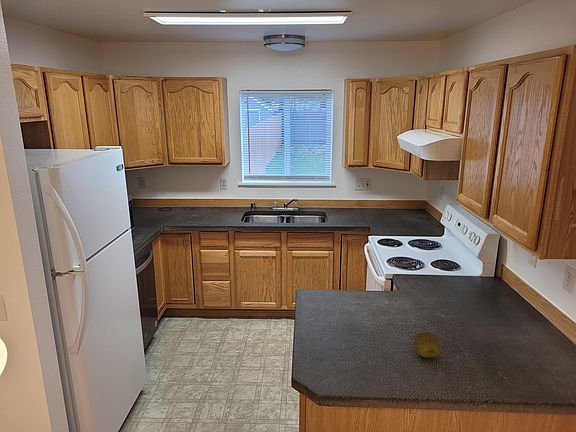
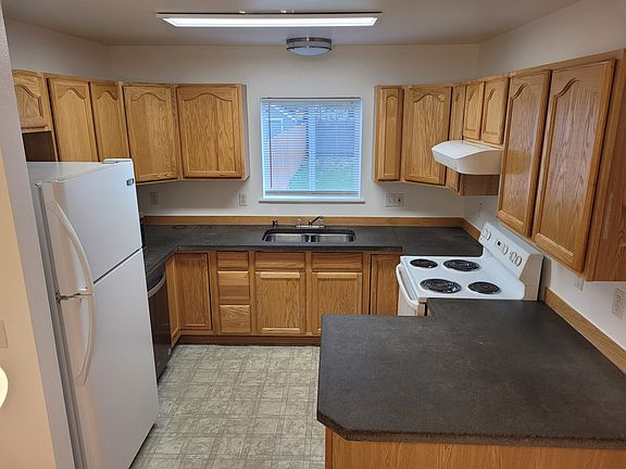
- fruit (427, 344)
